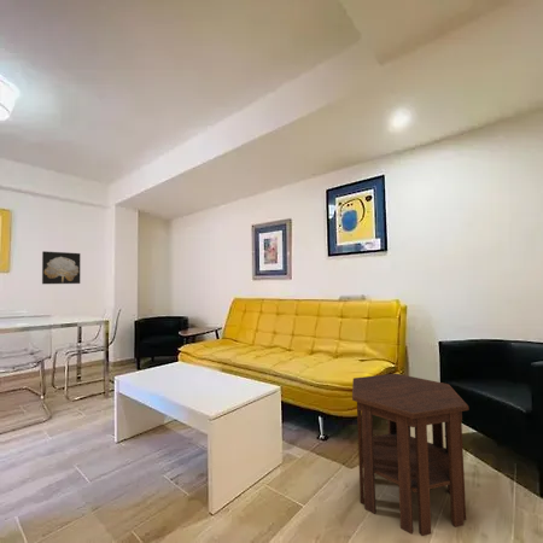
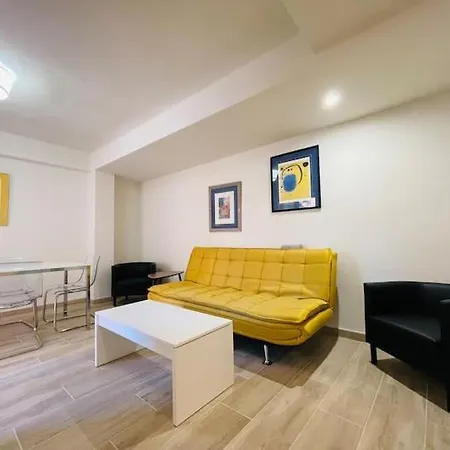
- wall art (62, 268)
- side table (404, 442)
